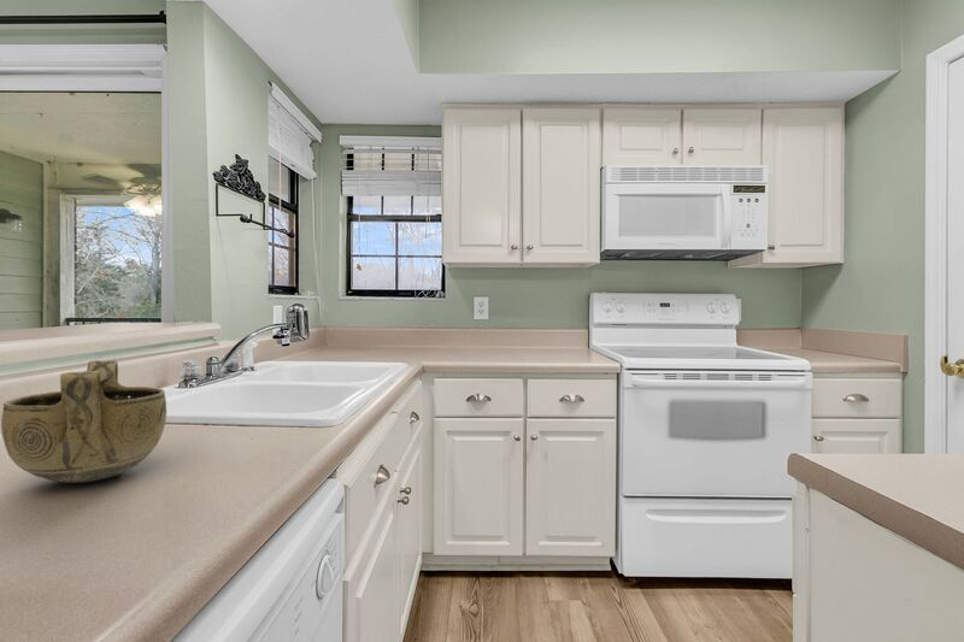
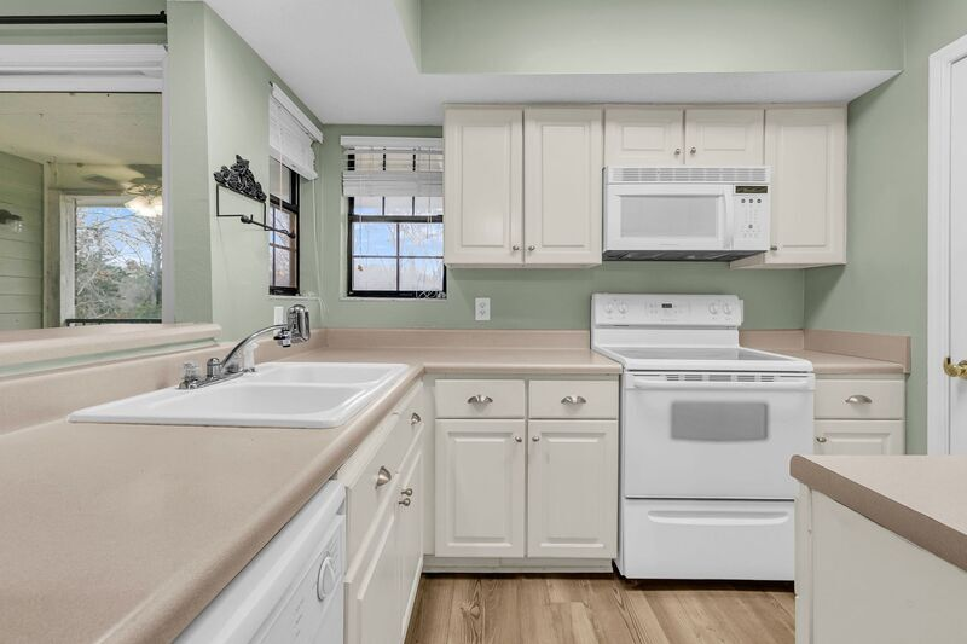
- ceramic bowl (90, 419)
